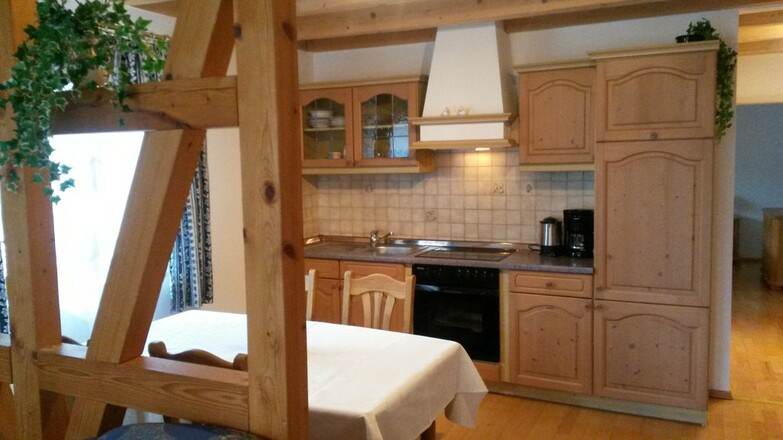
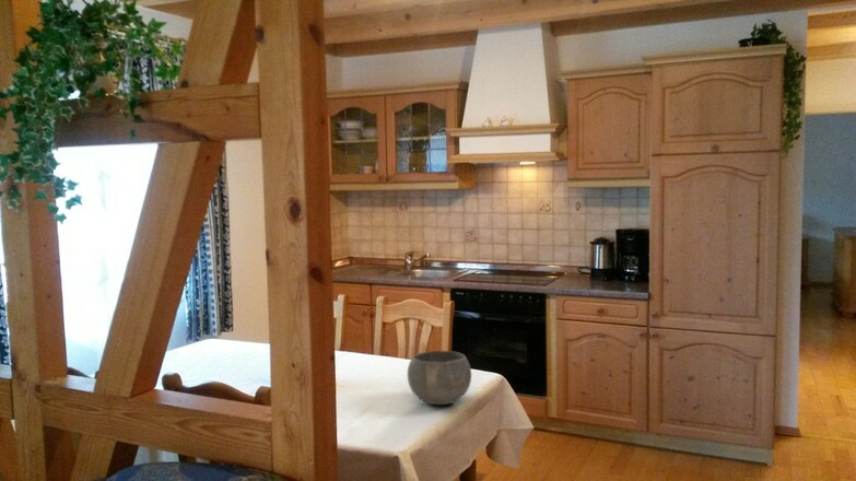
+ bowl (439, 378)
